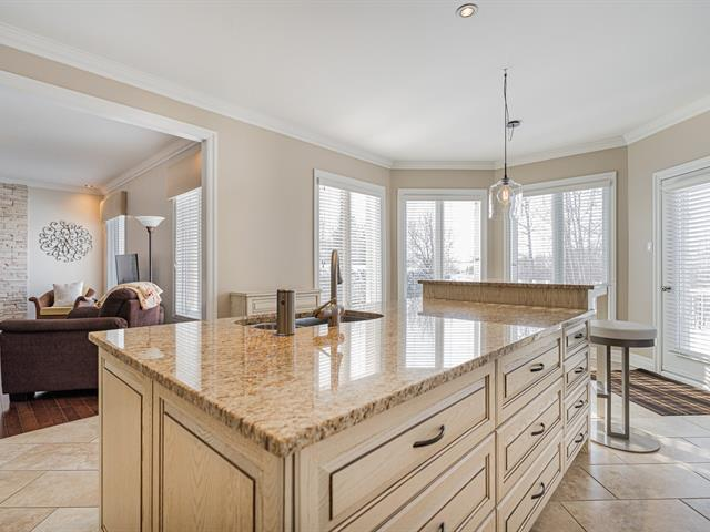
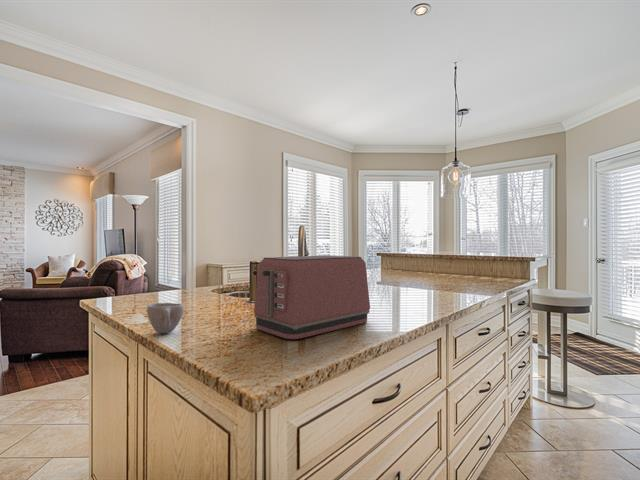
+ toaster (311, 291)
+ cup (166, 318)
